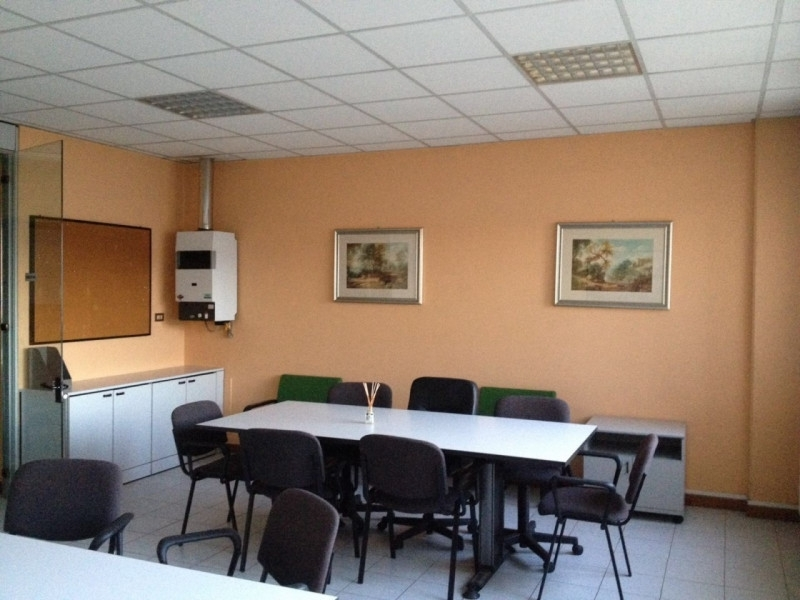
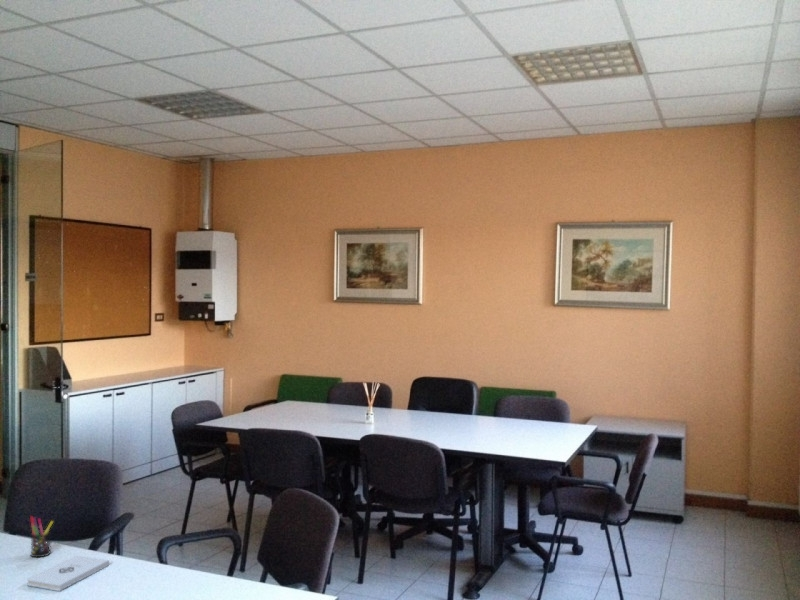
+ pen holder (38, 536)
+ notepad (68, 572)
